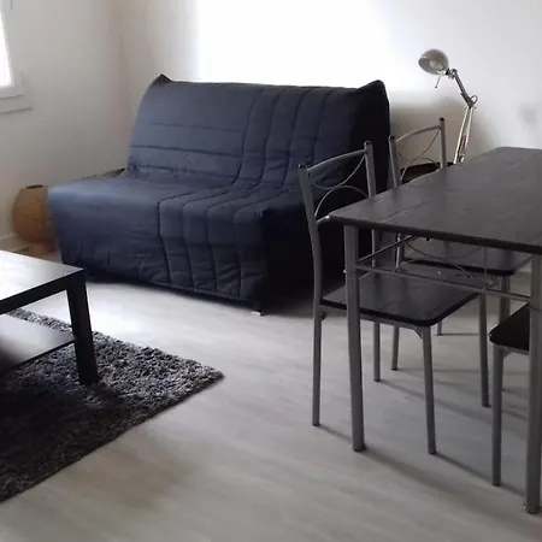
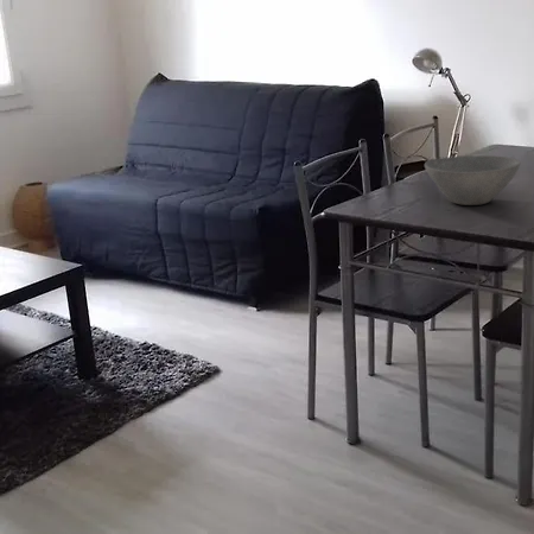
+ bowl (470, 182)
